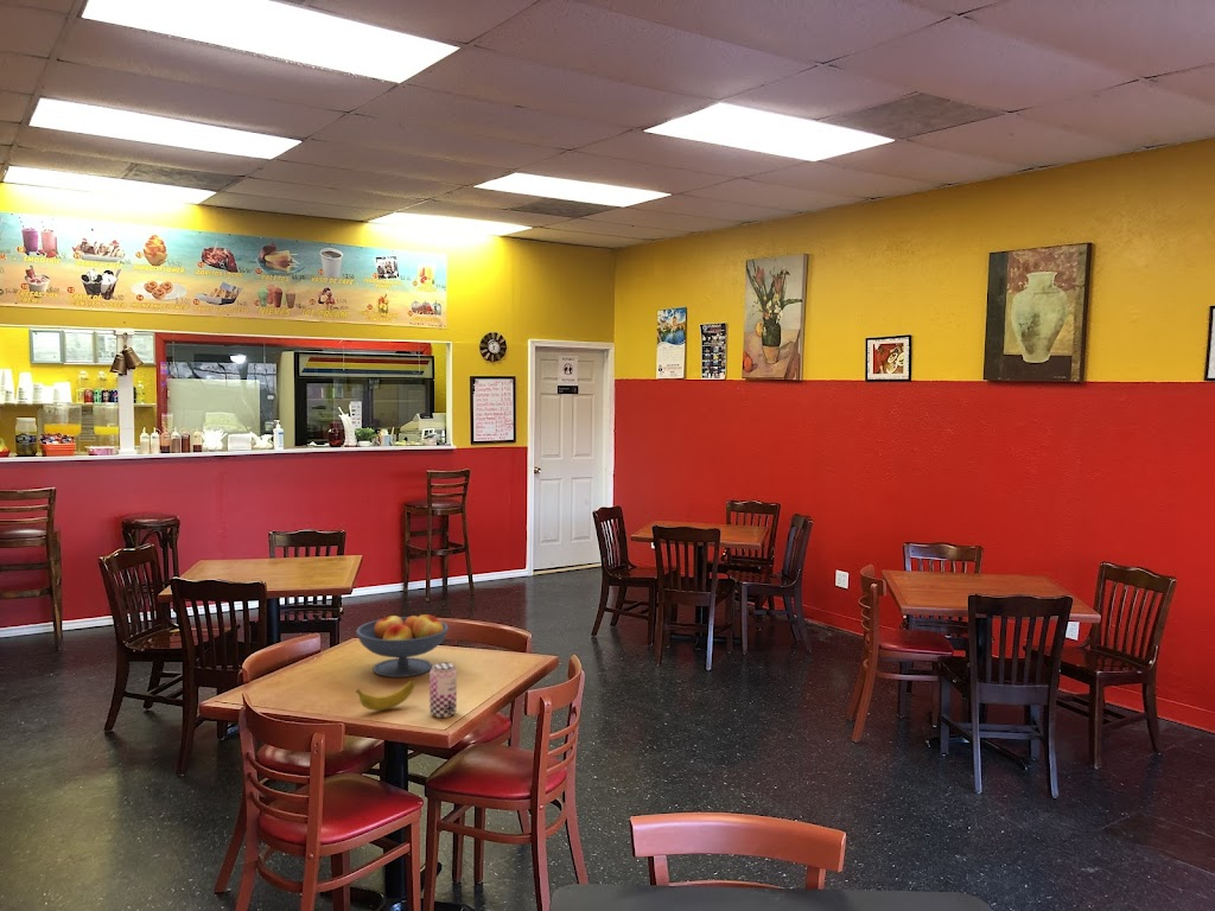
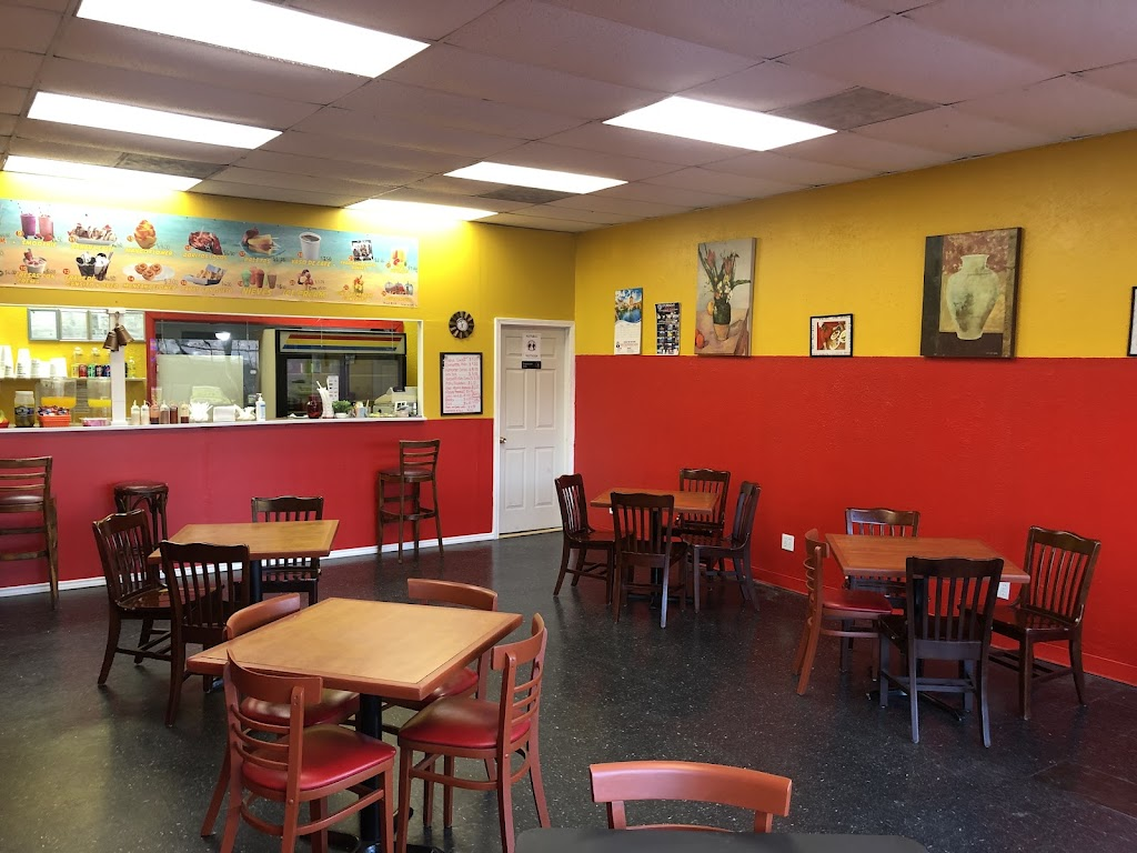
- banana (386, 696)
- fruit bowl (402, 641)
- beer can (443, 689)
